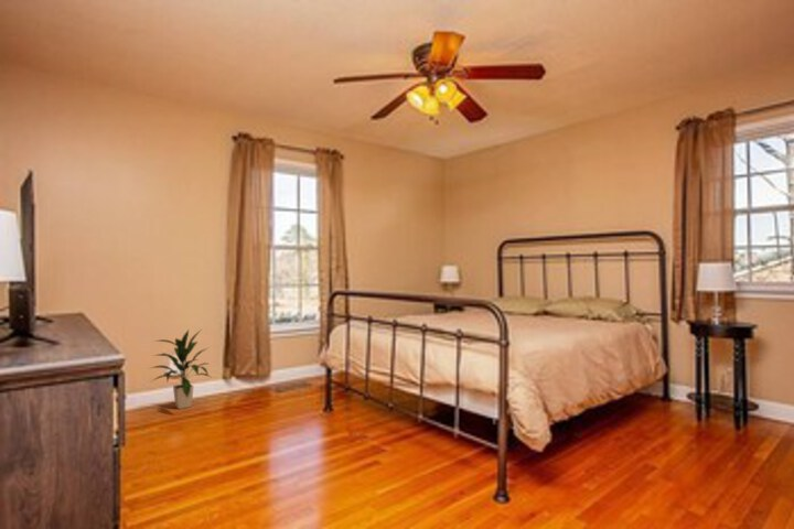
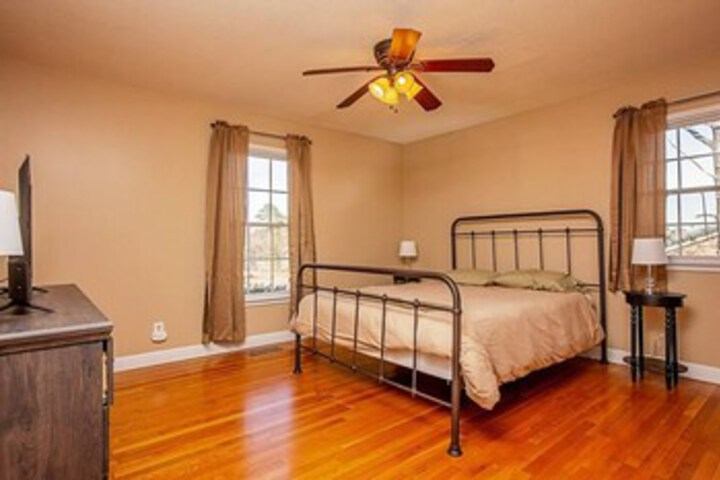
- indoor plant (182, 368)
